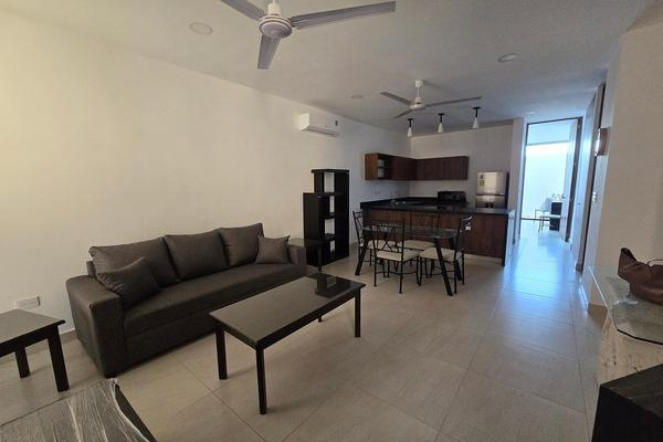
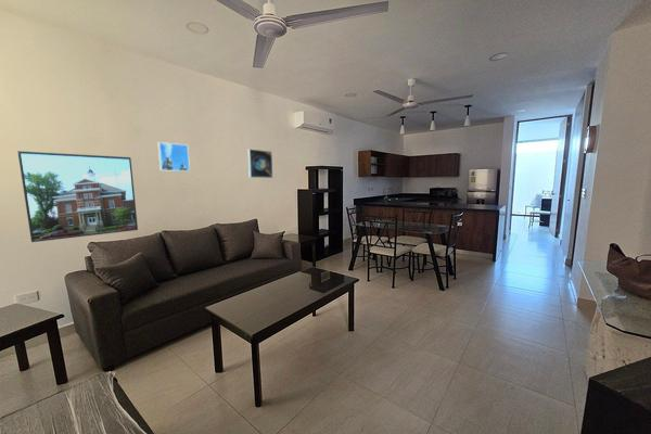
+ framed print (260, 164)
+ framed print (86, 195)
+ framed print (174, 157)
